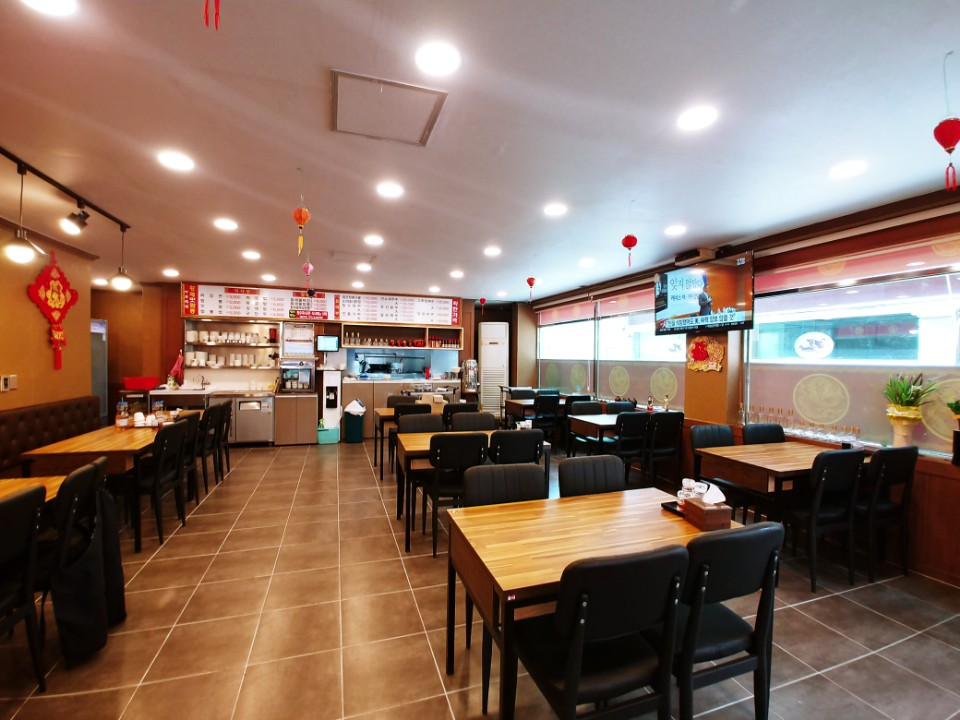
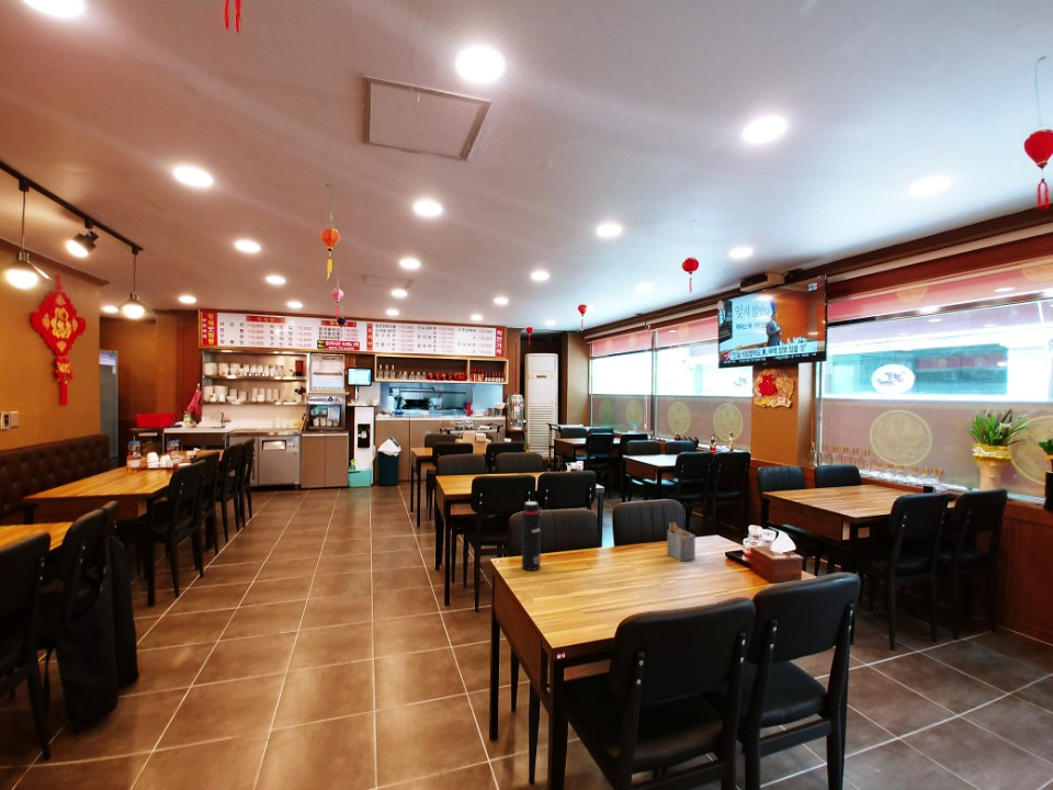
+ water bottle (532, 534)
+ napkin holder (680, 540)
